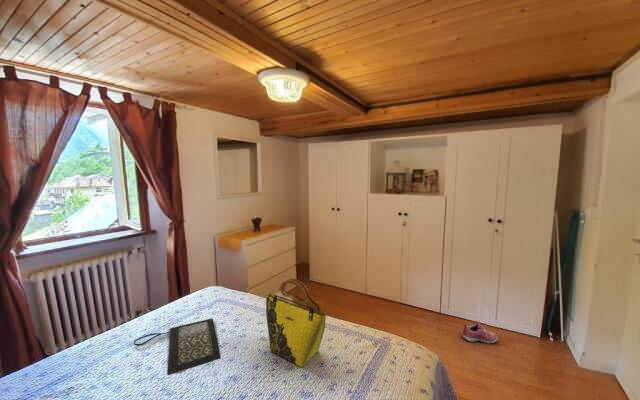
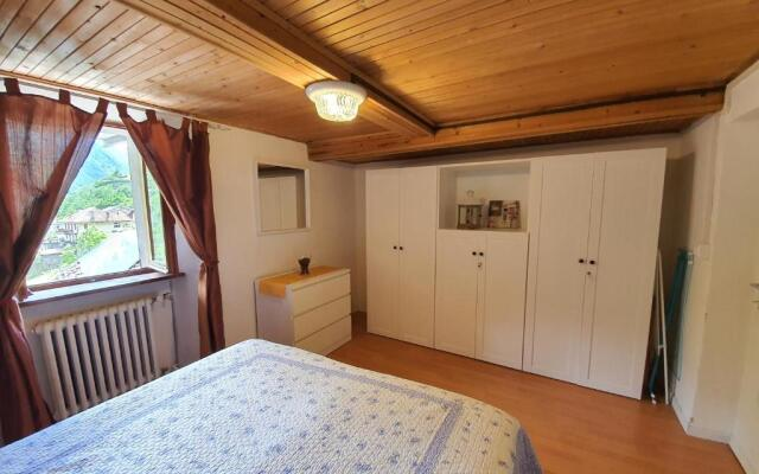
- tote bag (294, 316)
- shoe (480, 331)
- clutch bag (191, 340)
